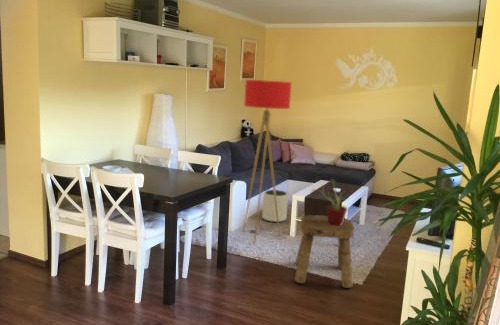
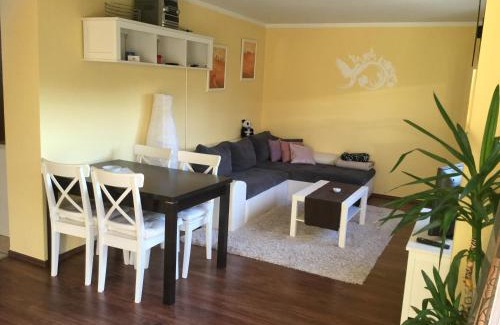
- potted plant (327, 200)
- stool (324, 236)
- plant pot (274, 205)
- floor lamp (263, 161)
